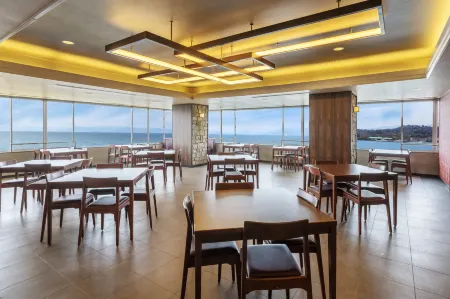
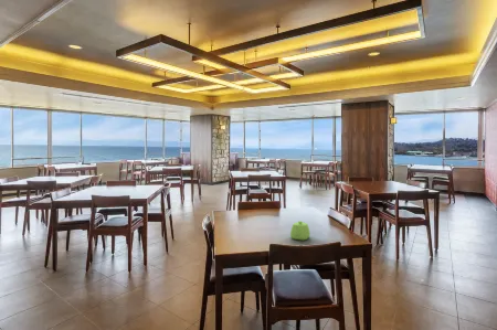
+ teapot (299, 230)
